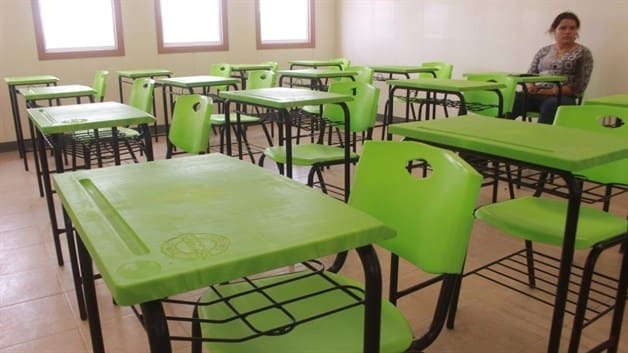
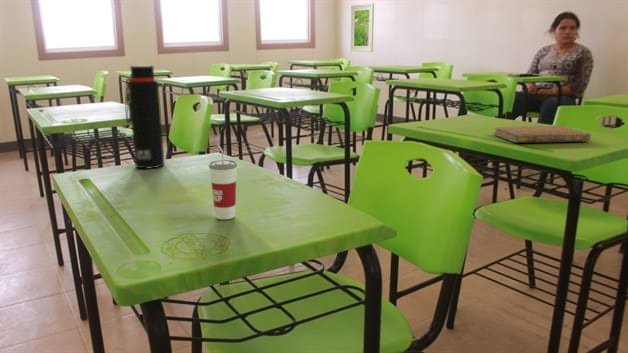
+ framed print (361, 28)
+ water bottle (143, 116)
+ notebook (539, 133)
+ cup (223, 180)
